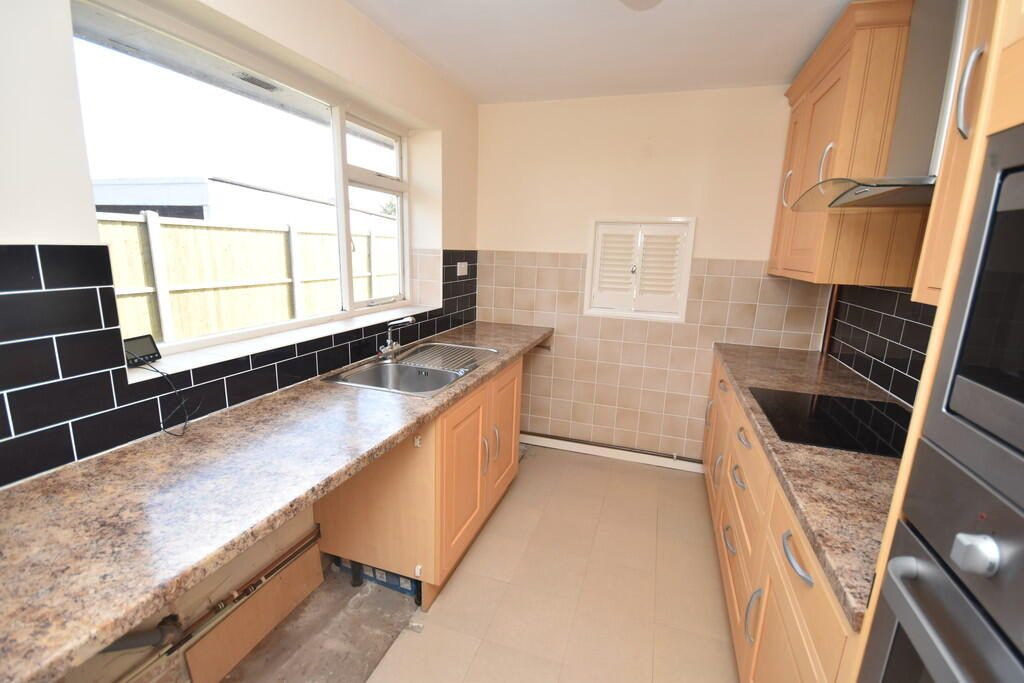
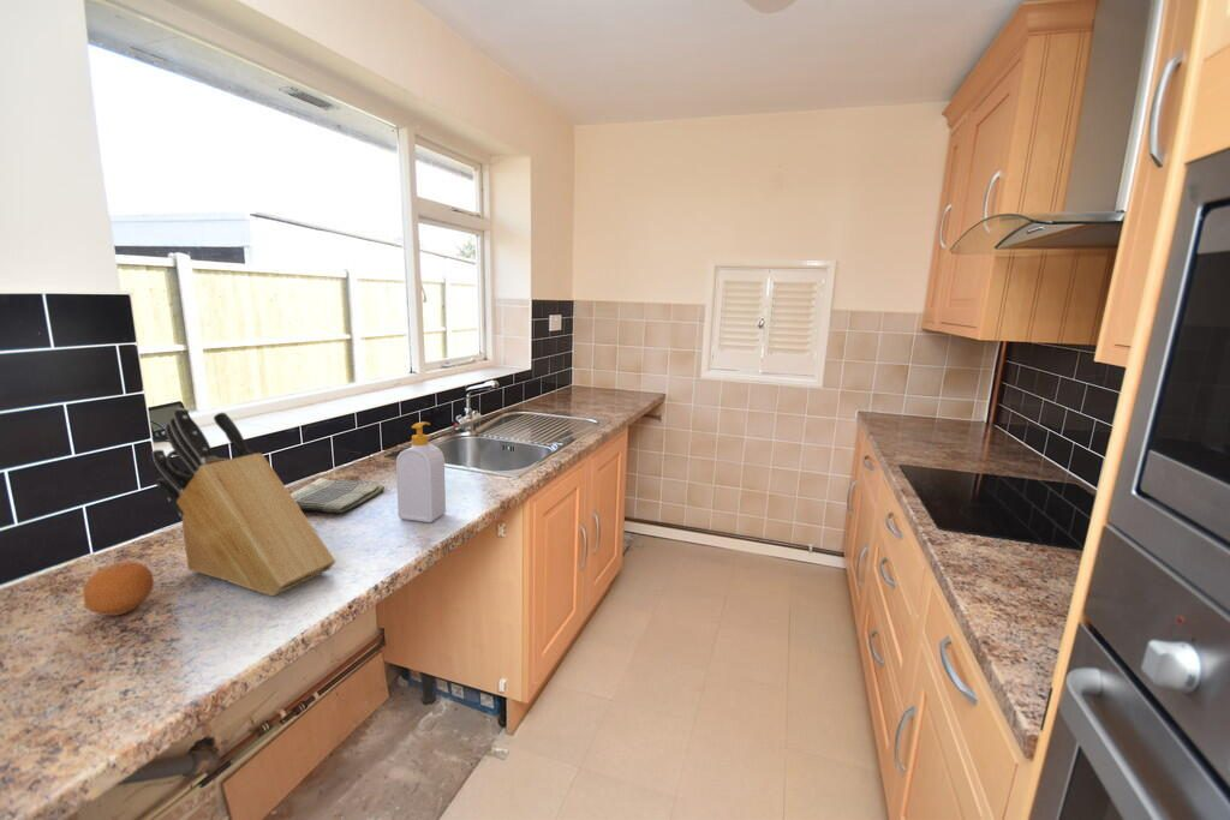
+ dish towel (334, 492)
+ soap bottle (422, 469)
+ knife block (239, 491)
+ fruit (119, 588)
